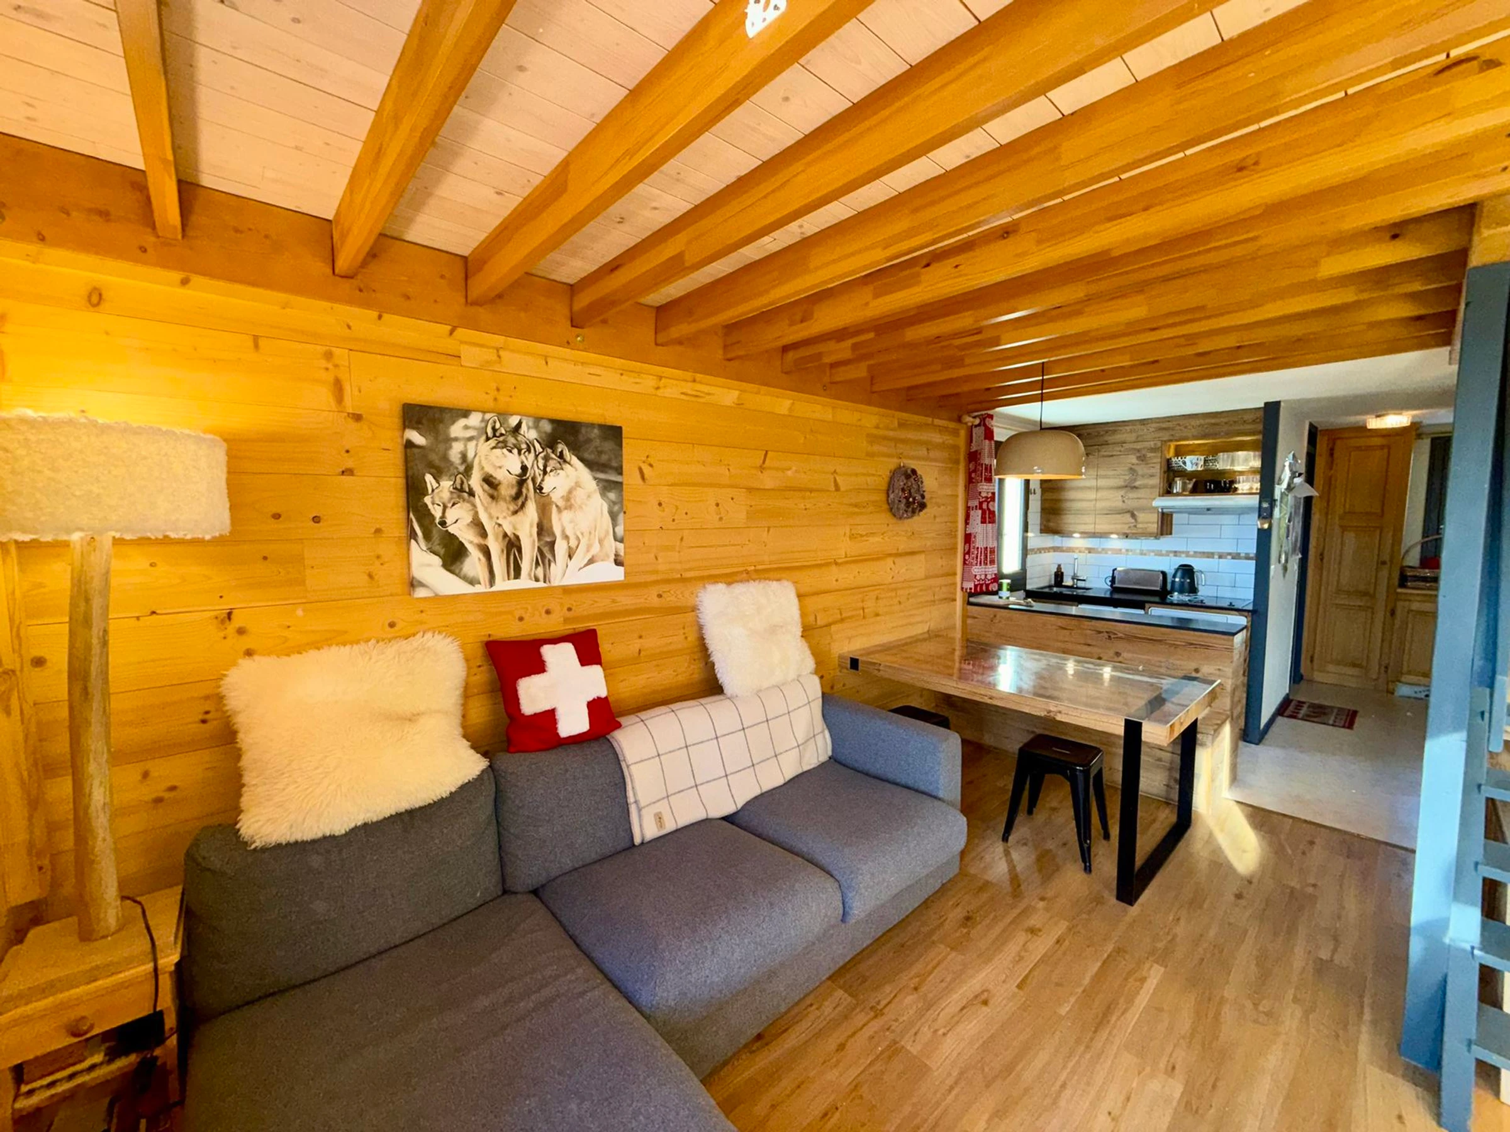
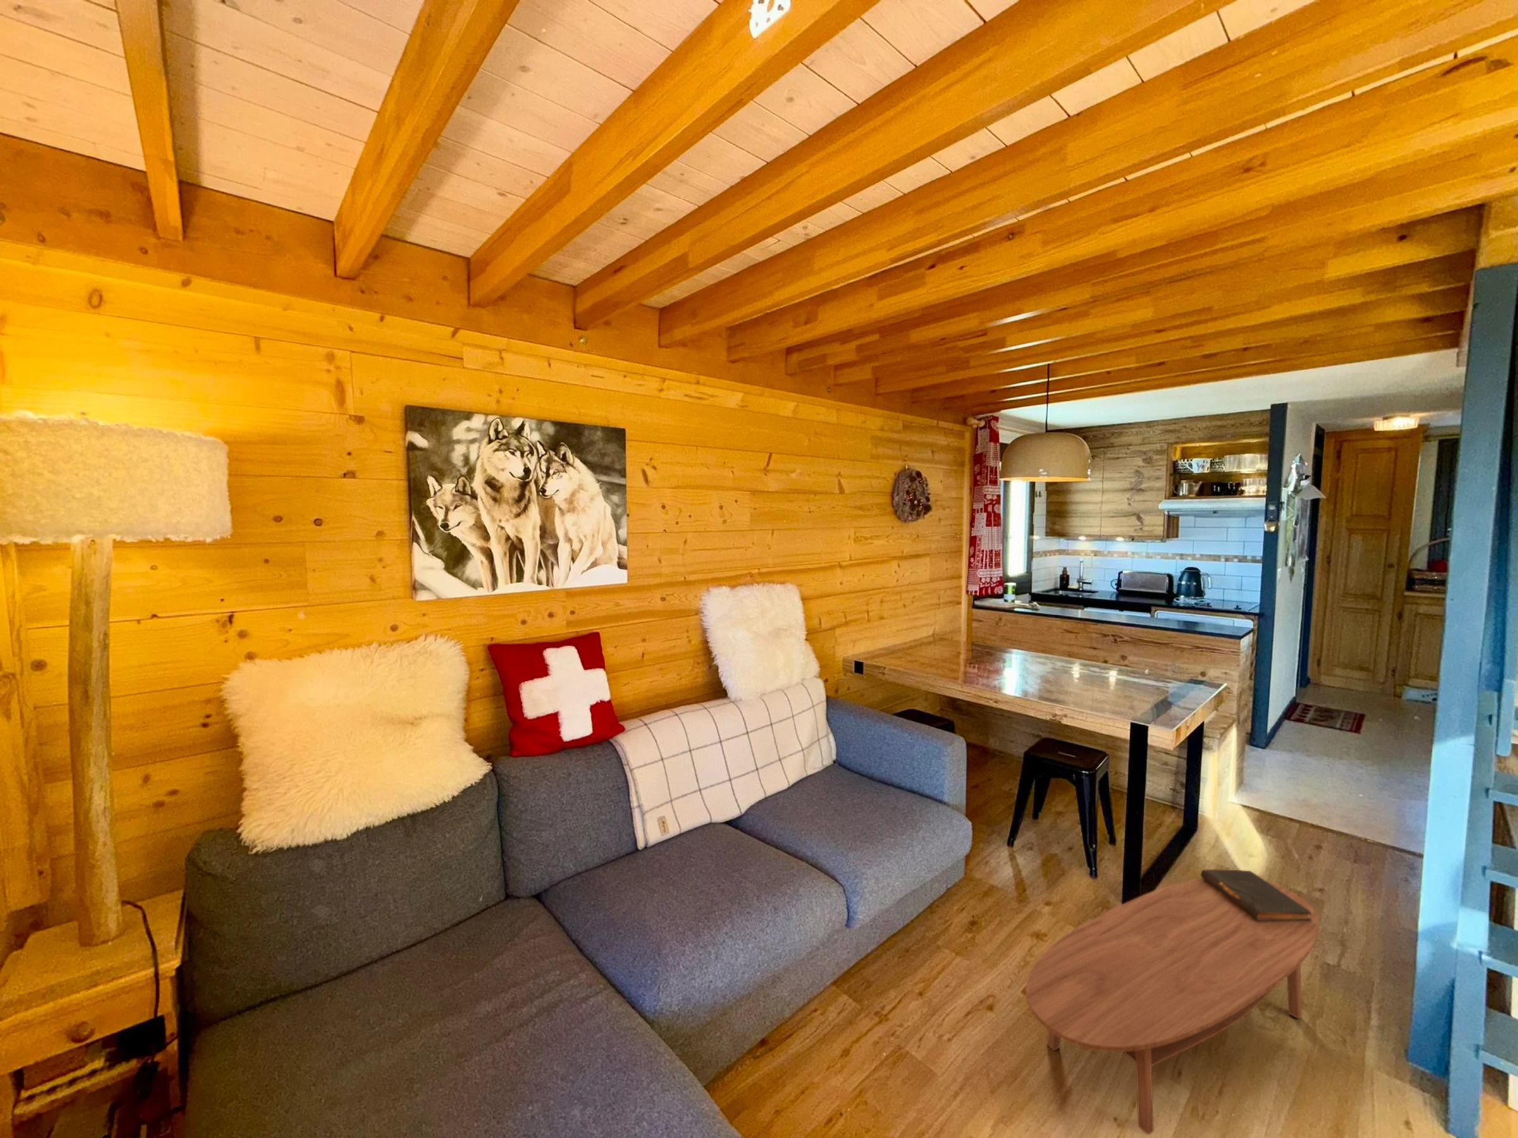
+ book (1253, 893)
+ coffee table (1180, 987)
